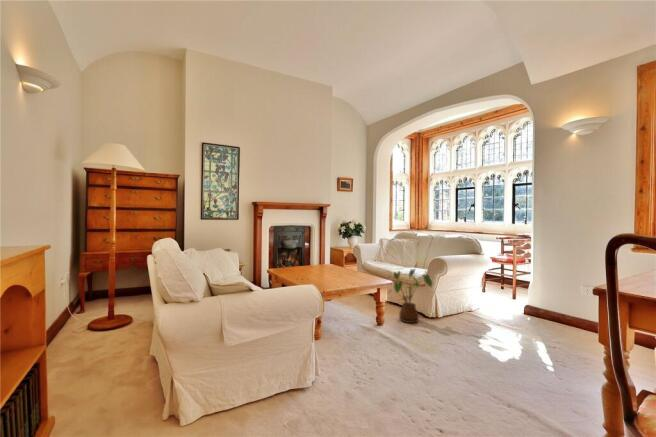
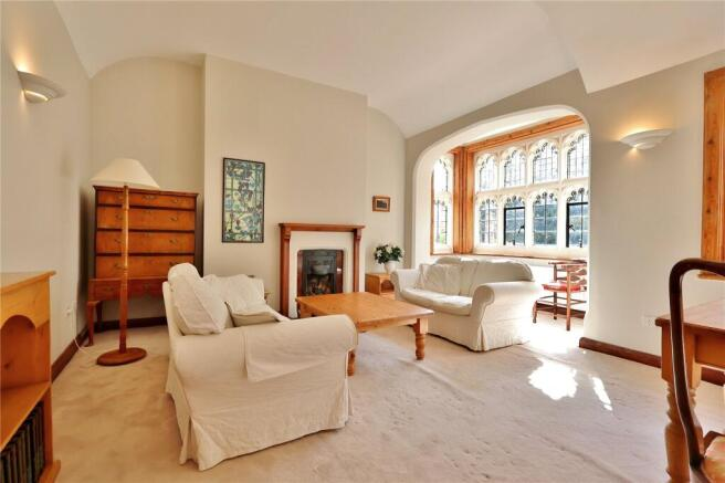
- house plant (409, 295)
